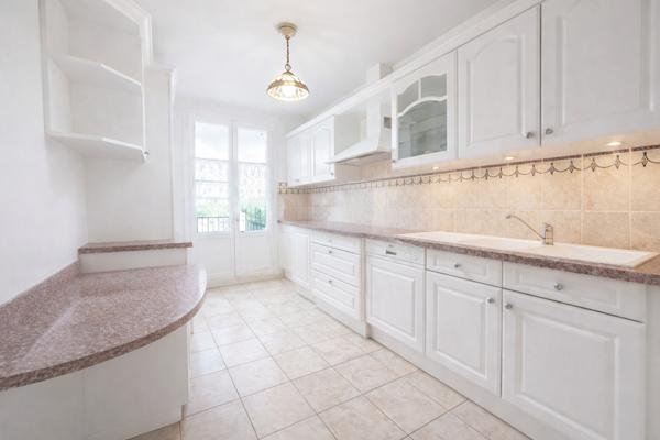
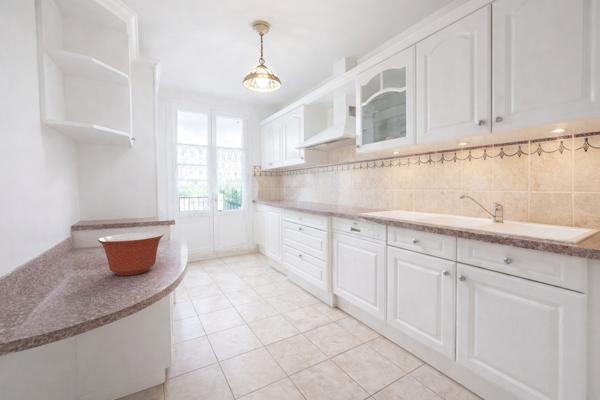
+ mixing bowl (133, 253)
